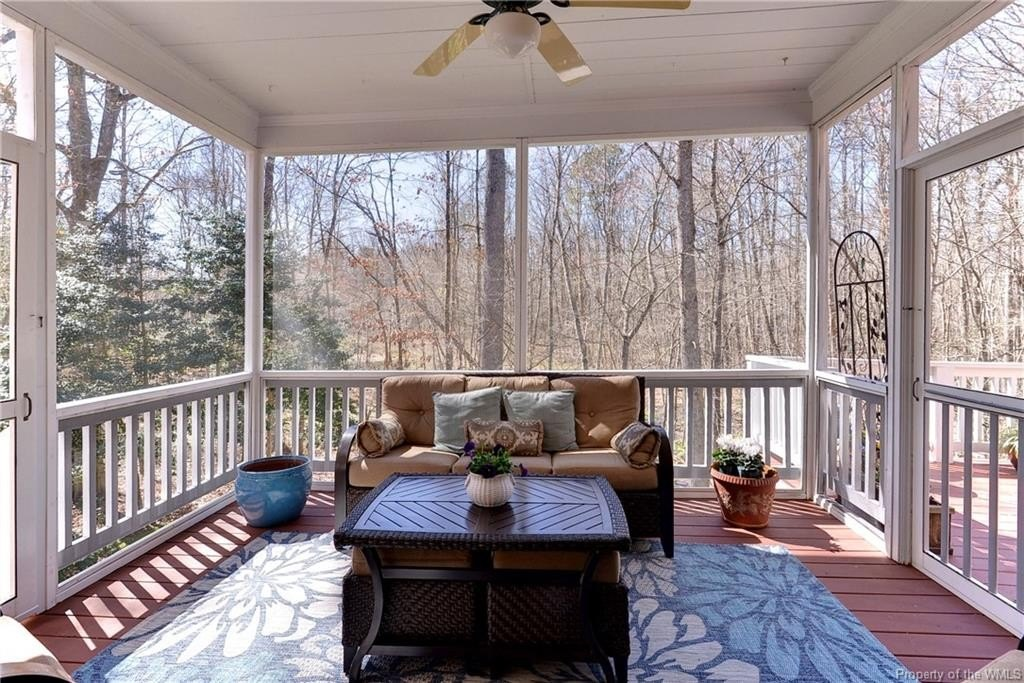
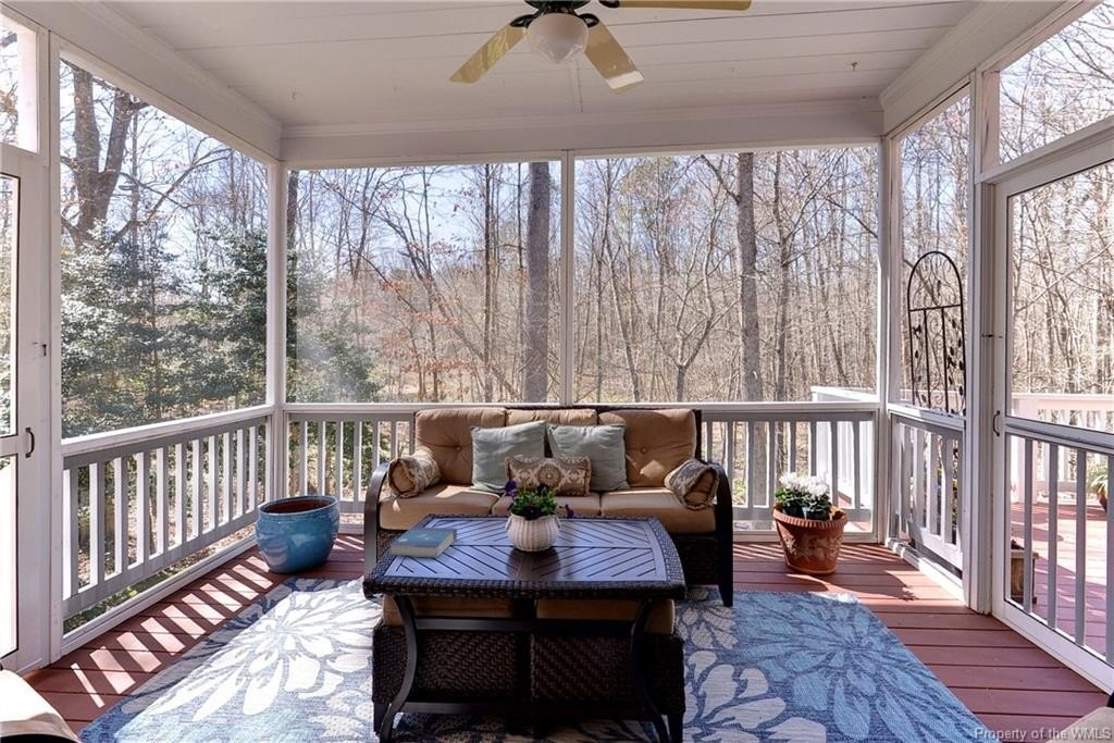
+ book (424, 541)
